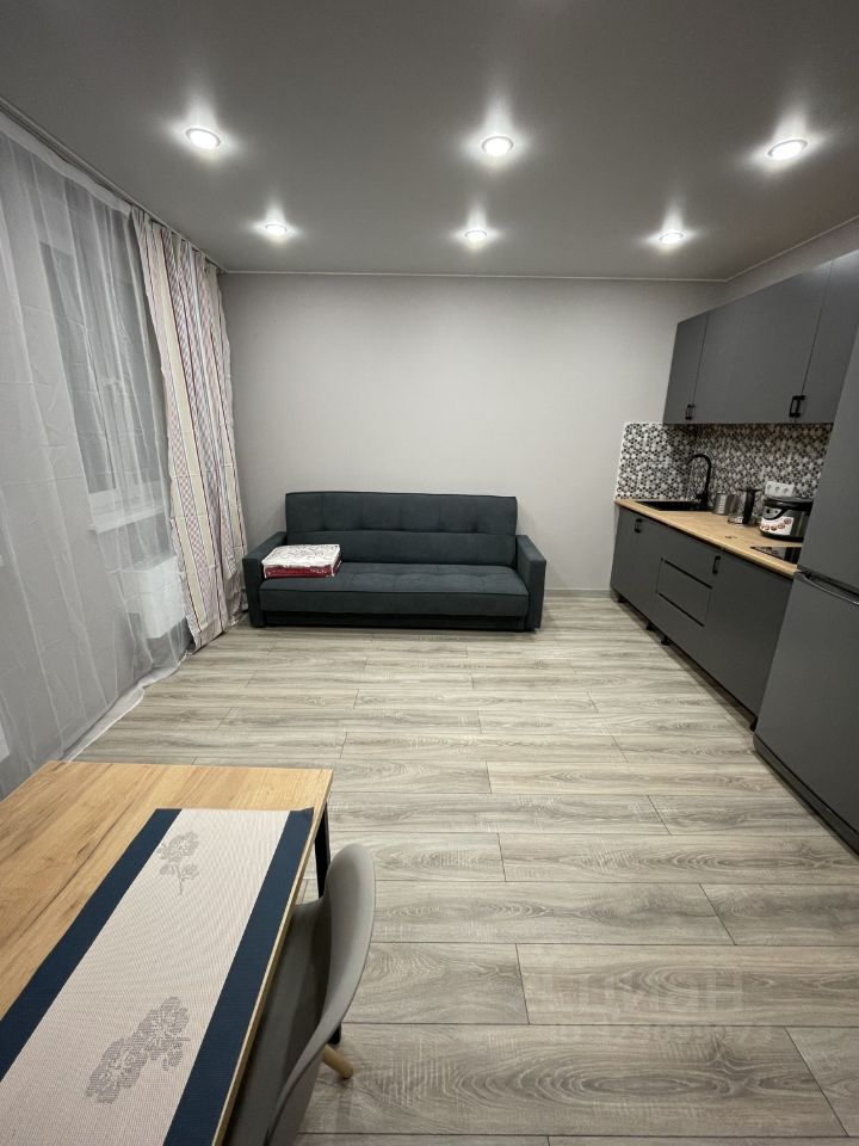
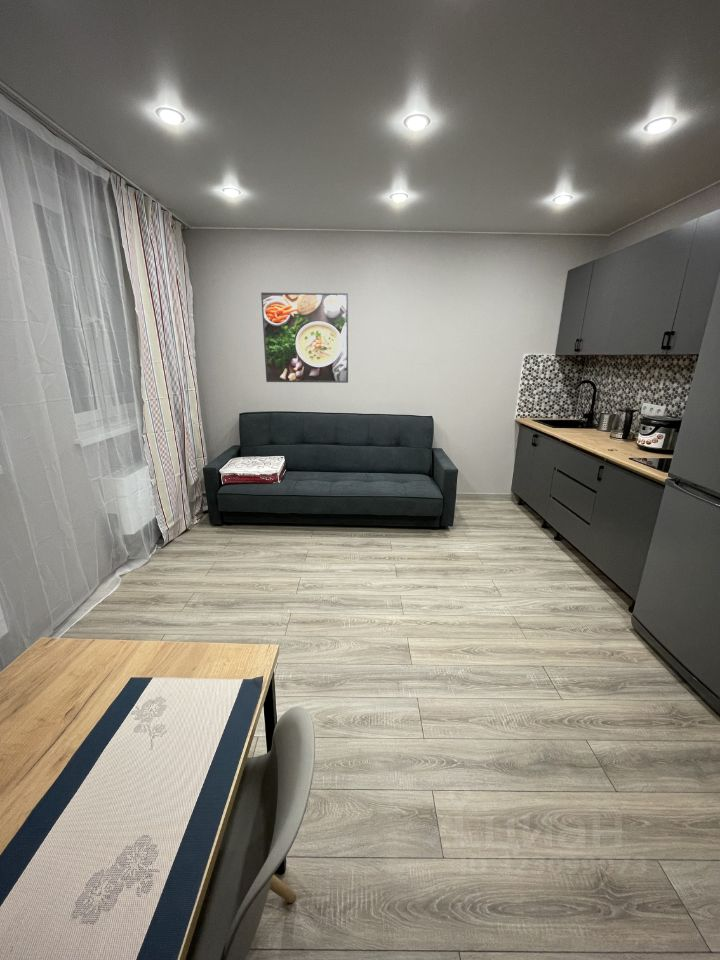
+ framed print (306, 339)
